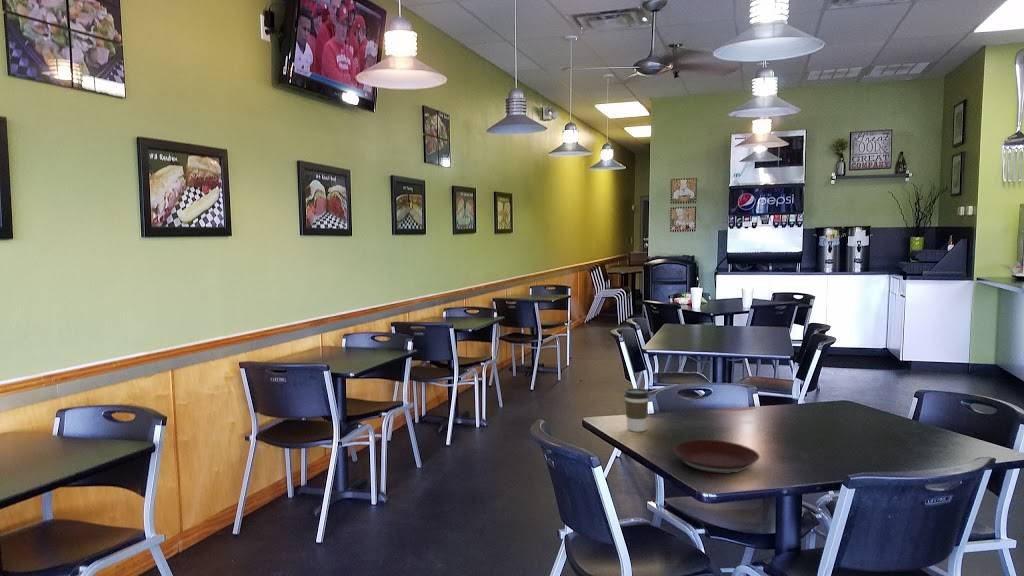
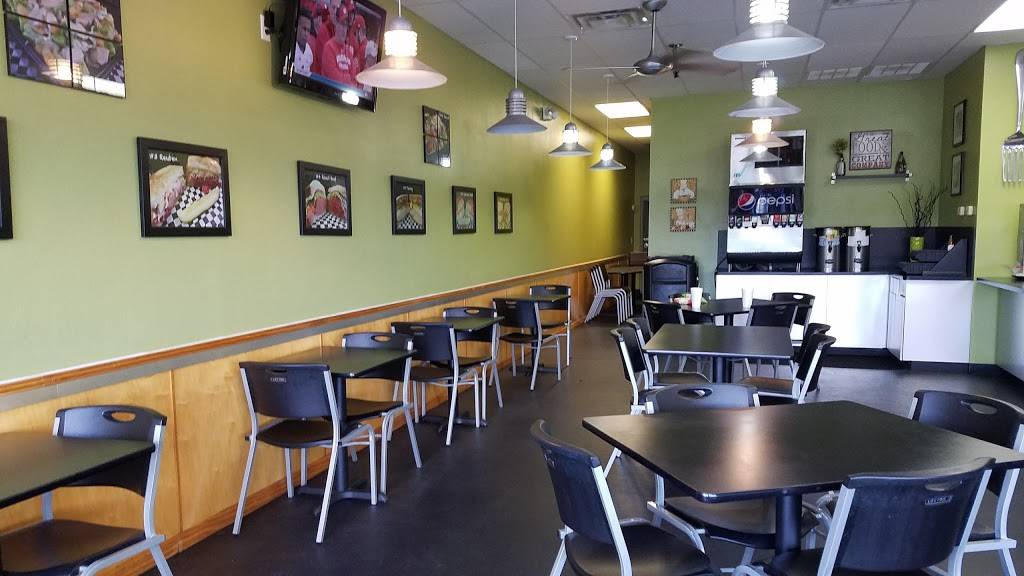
- plate (715, 457)
- coffee cup (636, 410)
